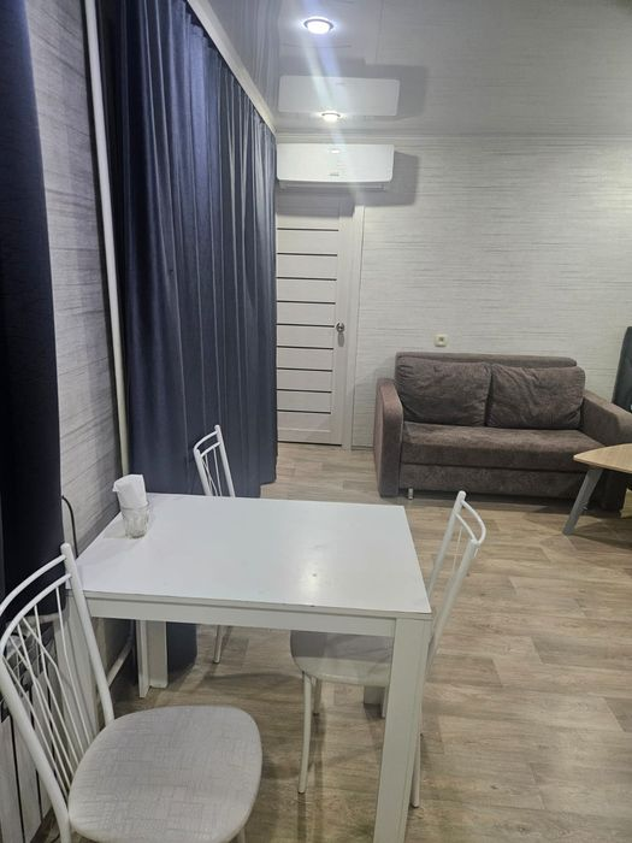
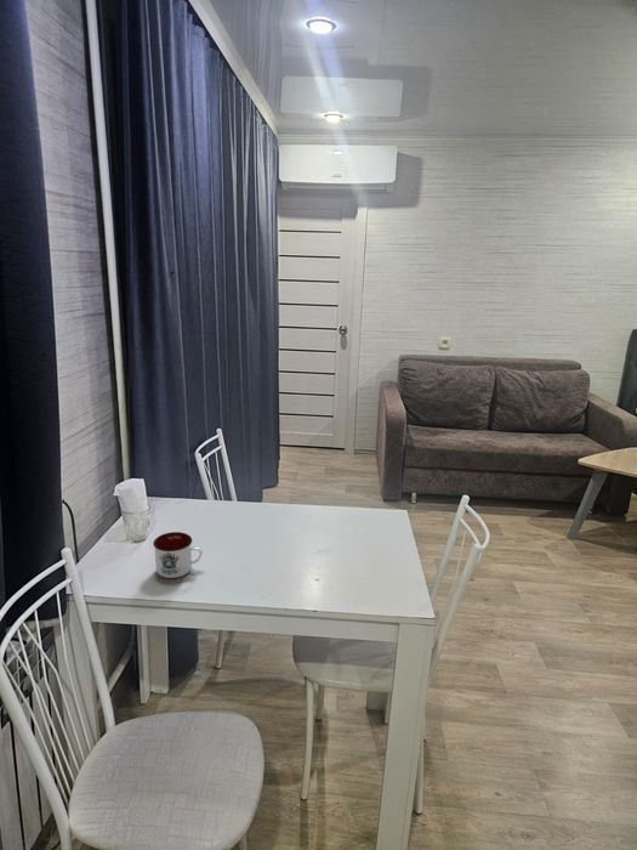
+ mug (178, 555)
